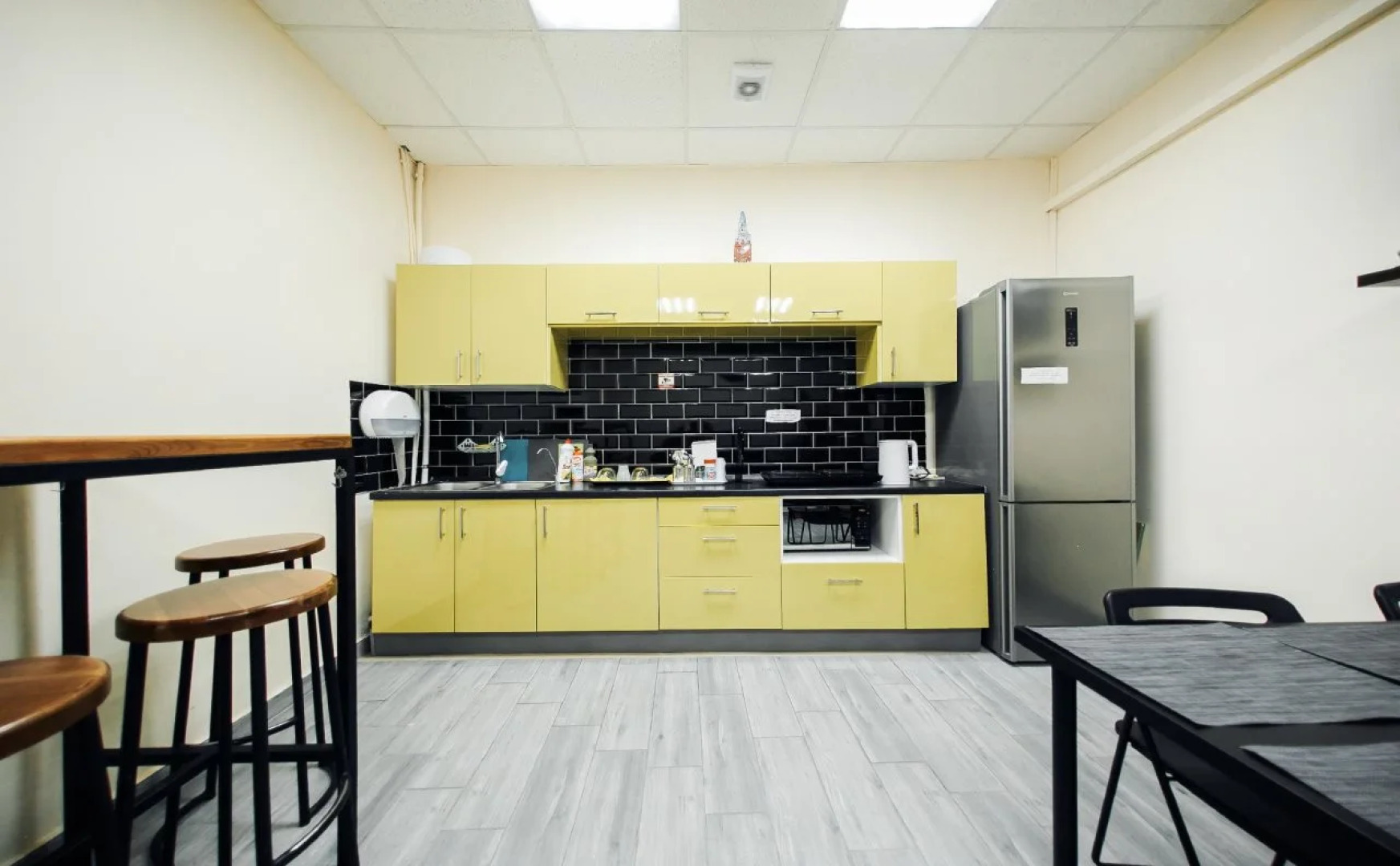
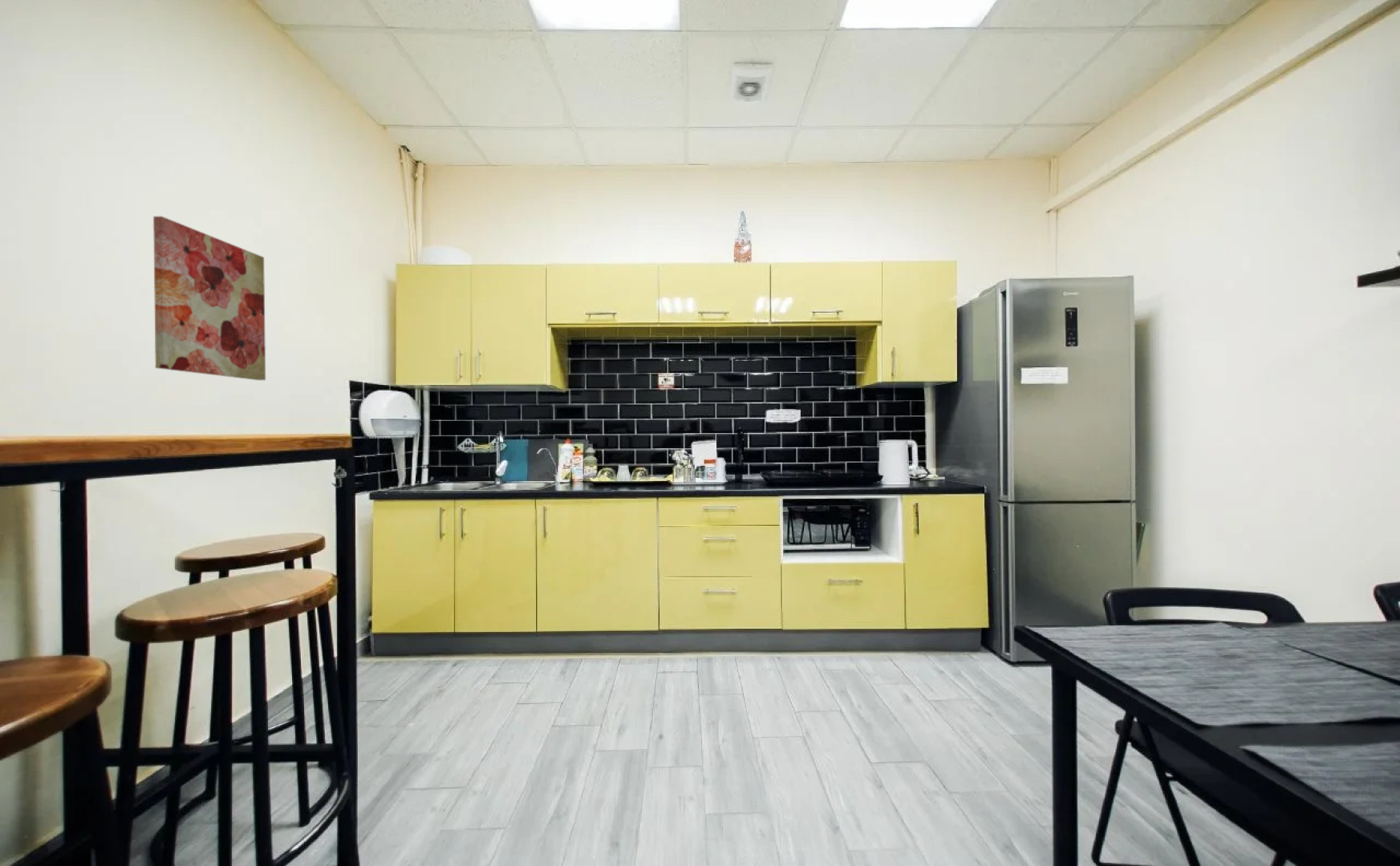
+ wall art (215, 306)
